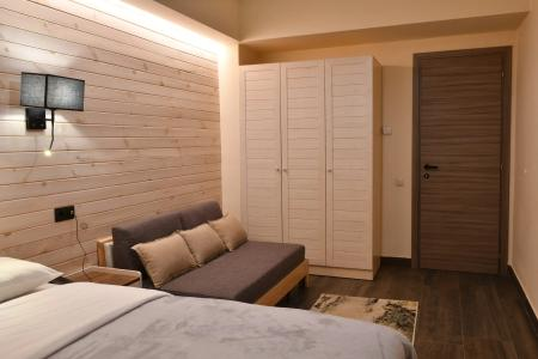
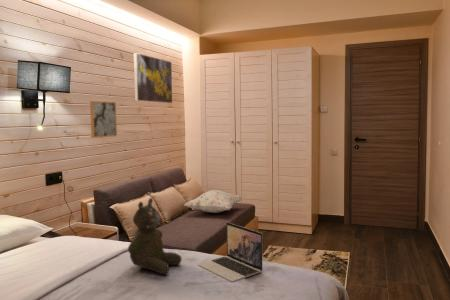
+ teddy bear (154, 234)
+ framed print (154, 80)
+ laptop (229, 250)
+ decorative pillow (215, 201)
+ wall art (104, 119)
